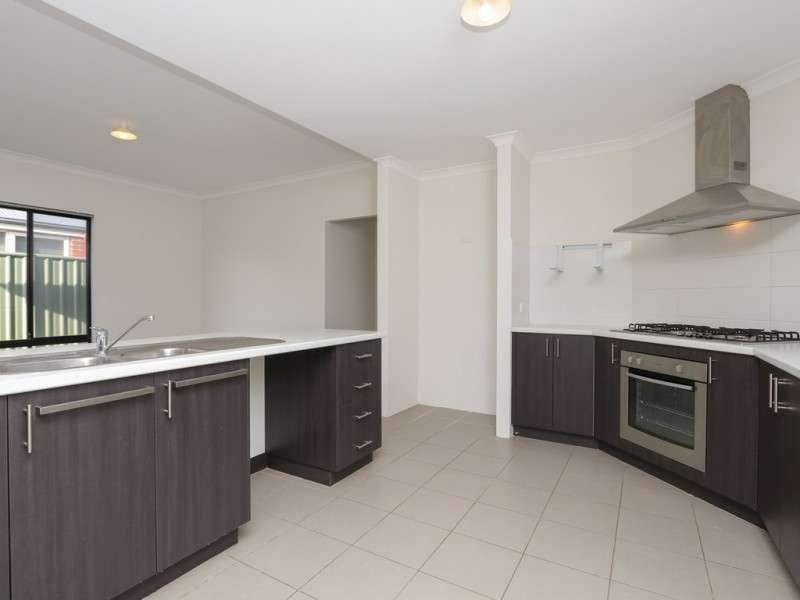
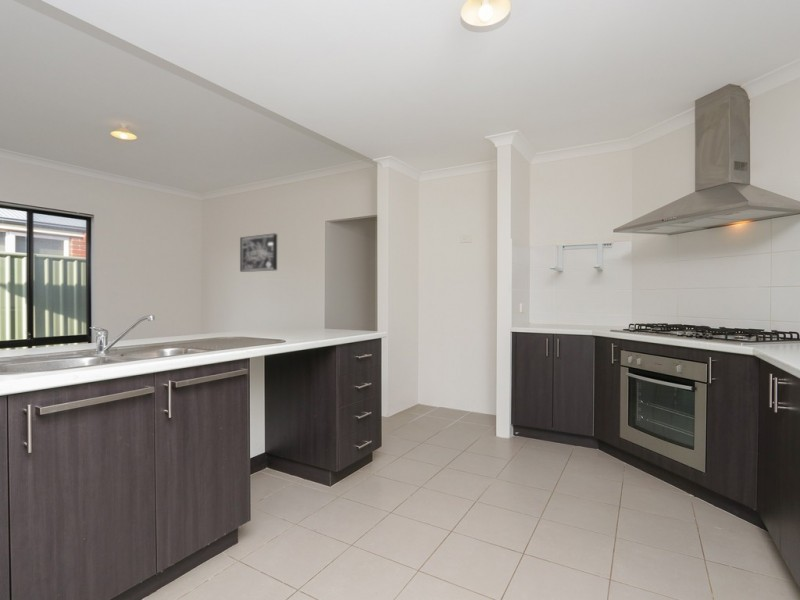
+ wall art (258, 253)
